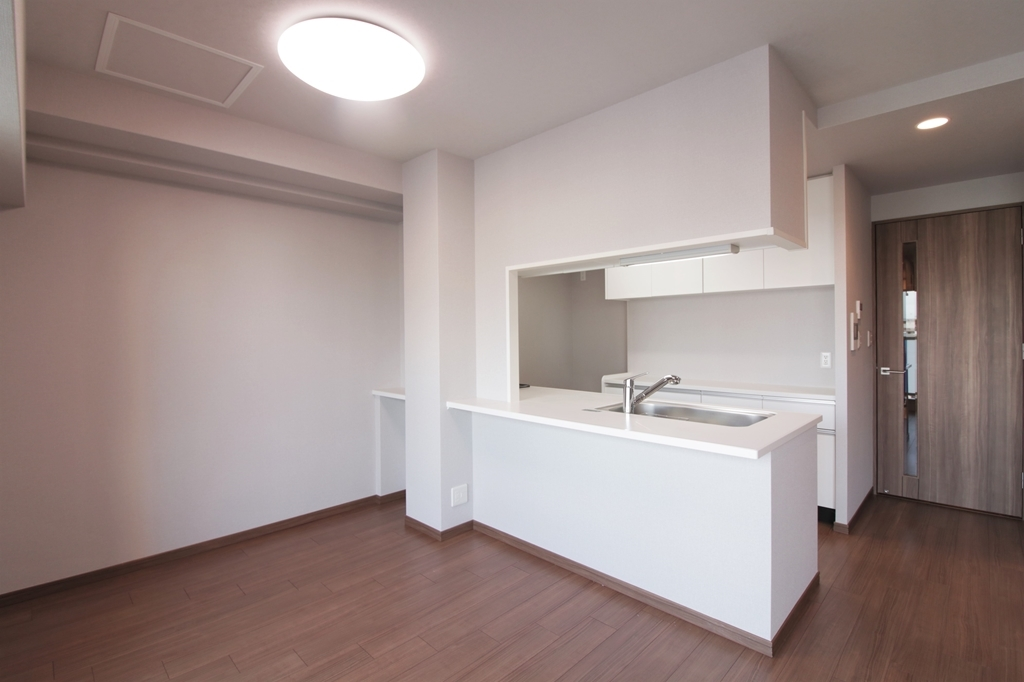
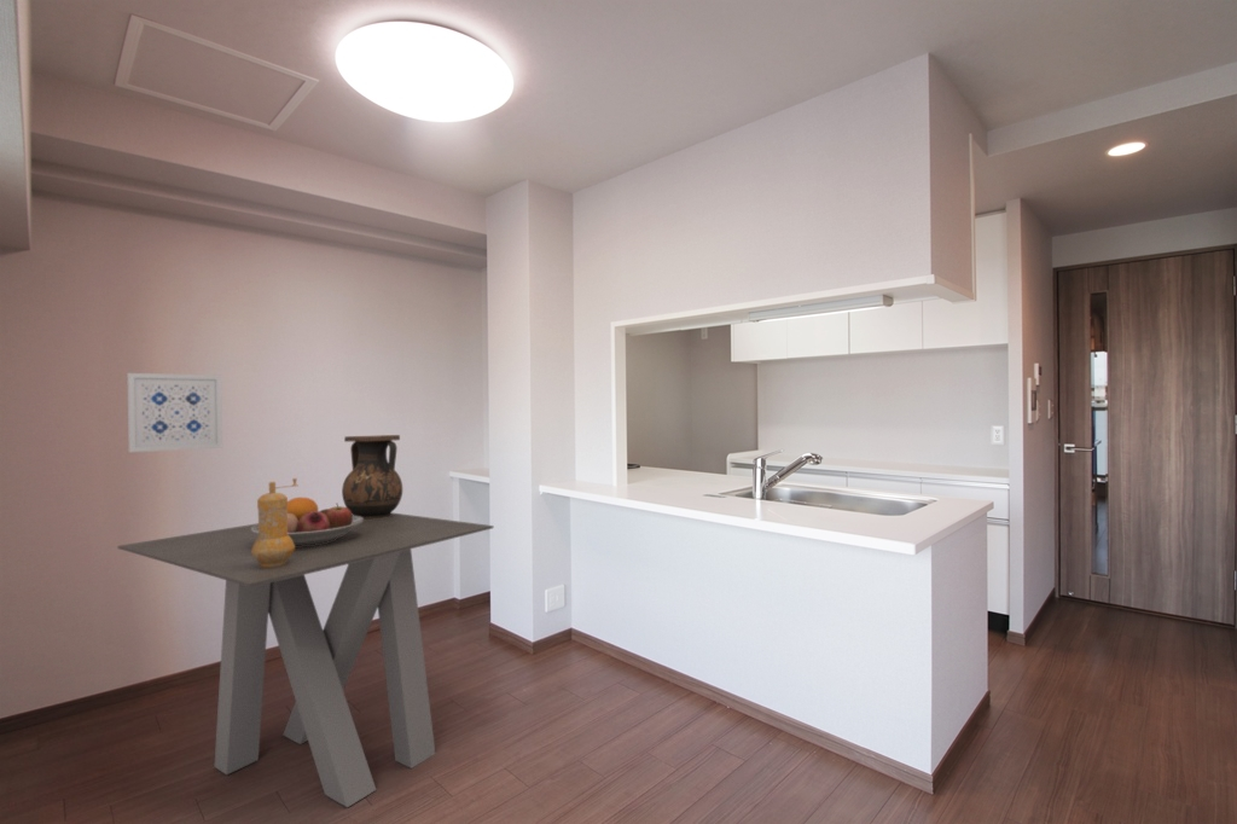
+ dining table (318, 649)
+ vase (372, 475)
+ wall art (176, 412)
+ pepper mill (277, 521)
+ fruit bowl (309, 518)
